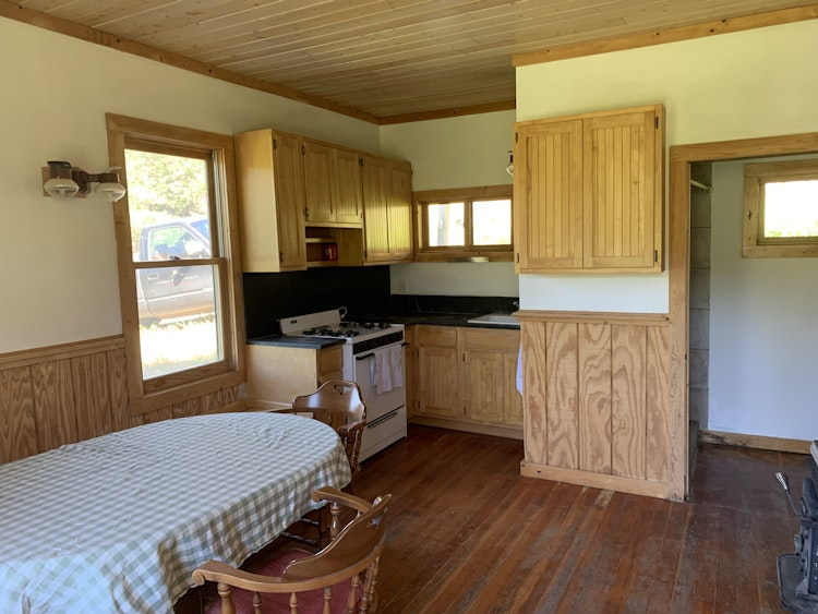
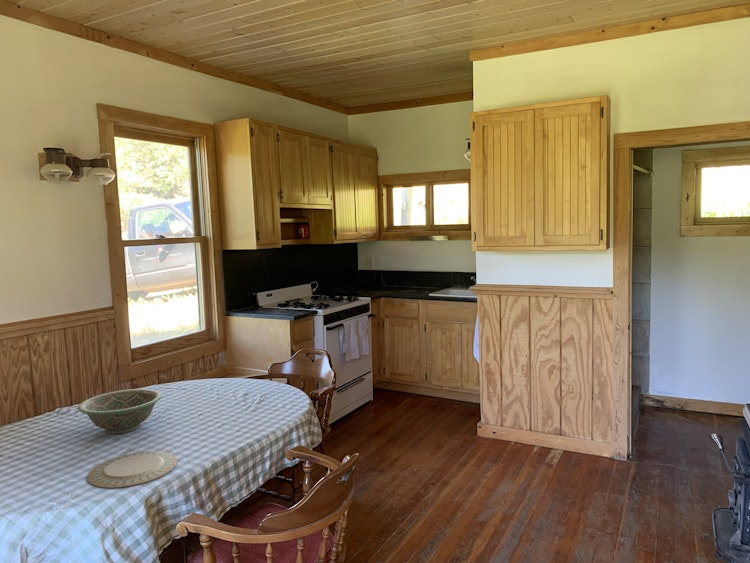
+ decorative bowl (122, 413)
+ chinaware (133, 466)
